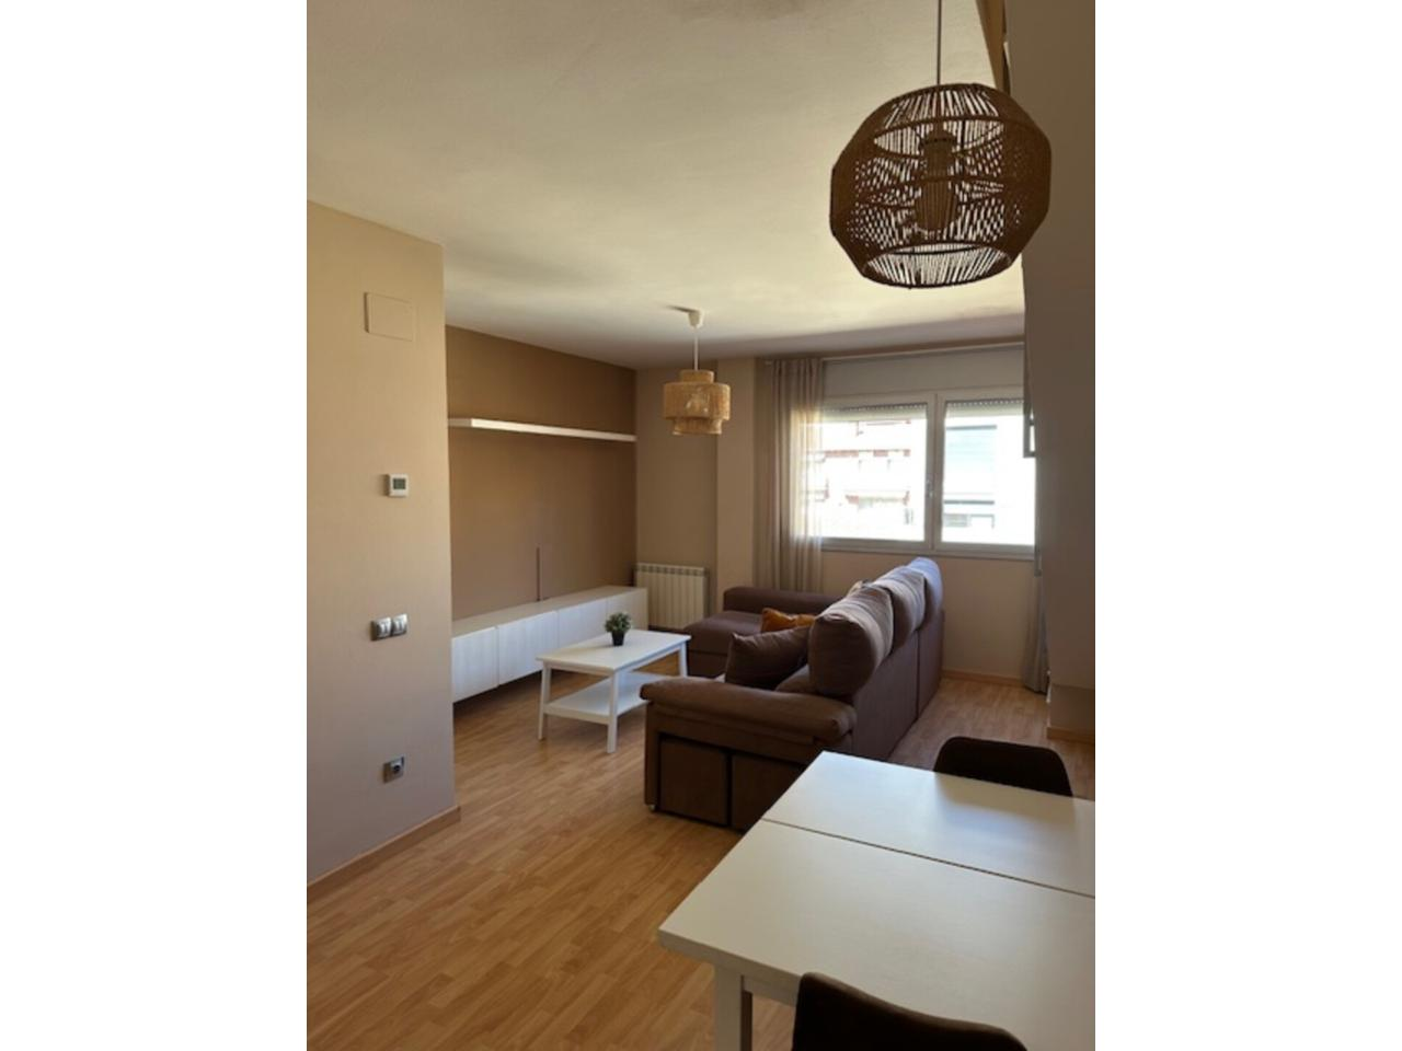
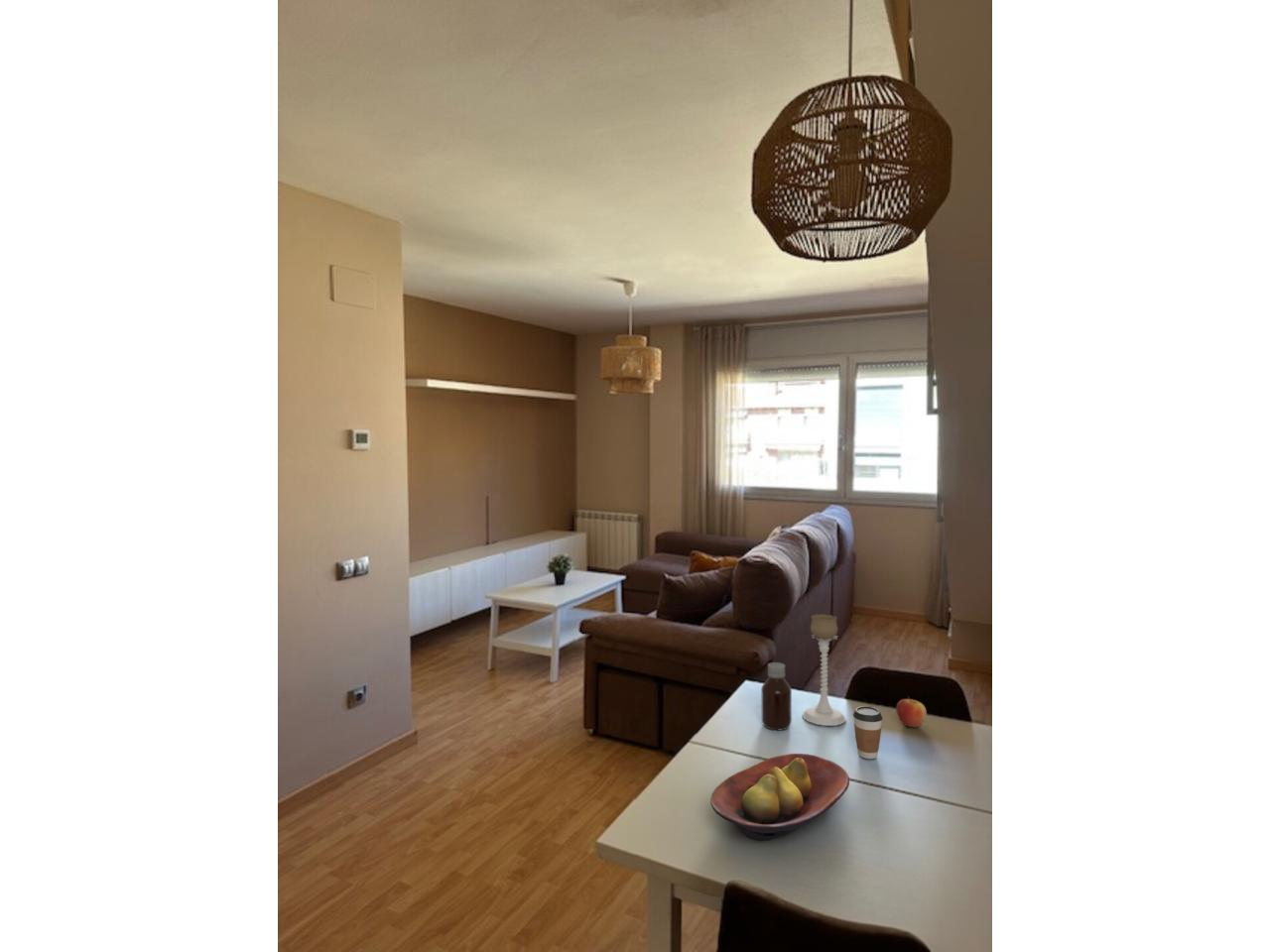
+ candle holder (824, 666)
+ bottle (776, 695)
+ fruit bowl (782, 788)
+ coffee cup (867, 733)
+ apple (911, 711)
